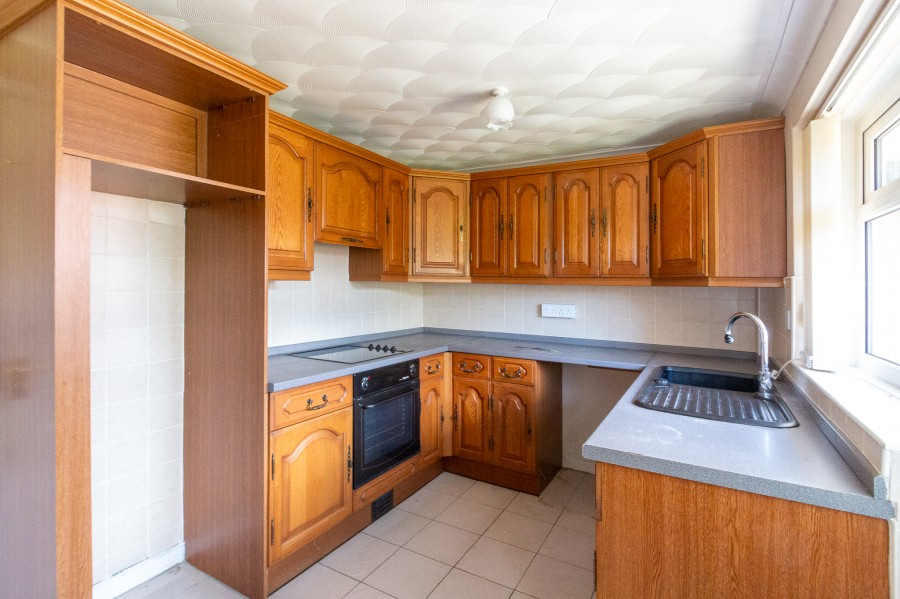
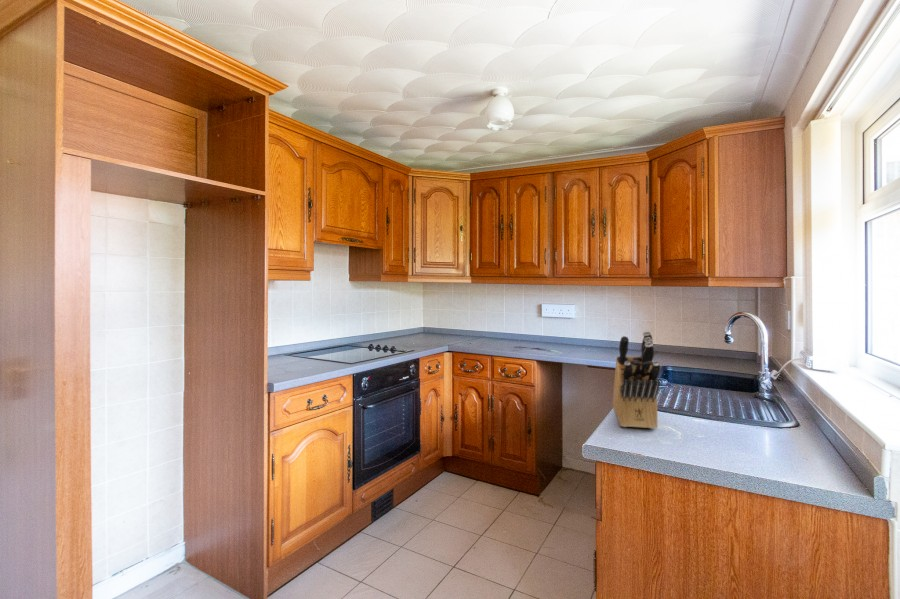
+ knife block (634, 375)
